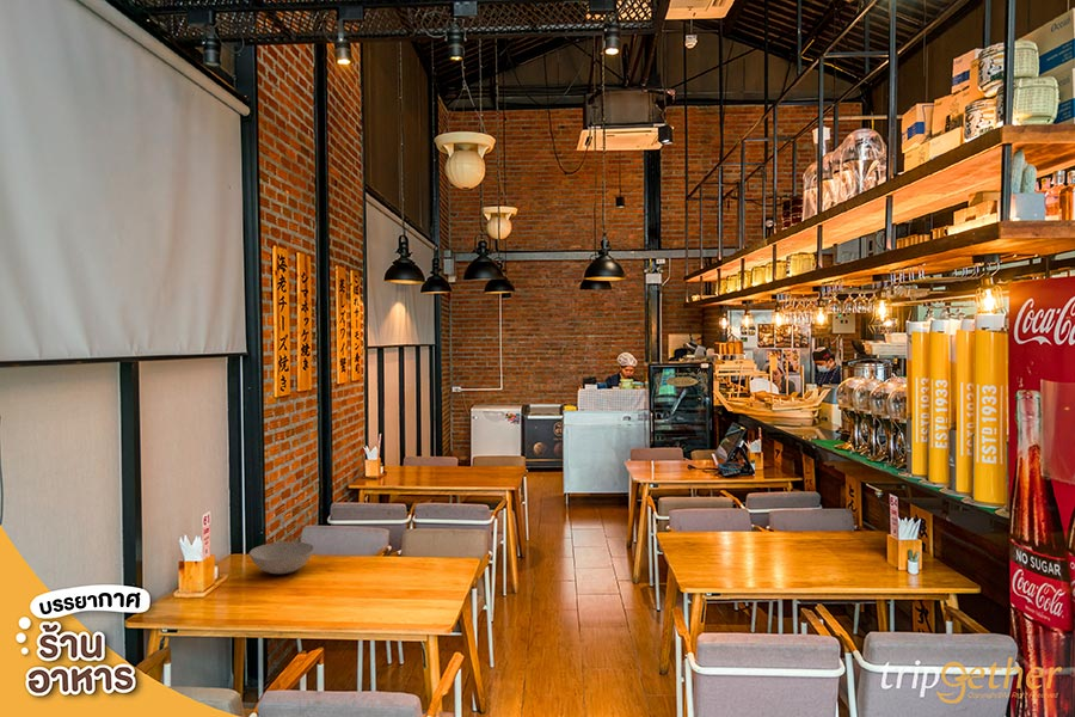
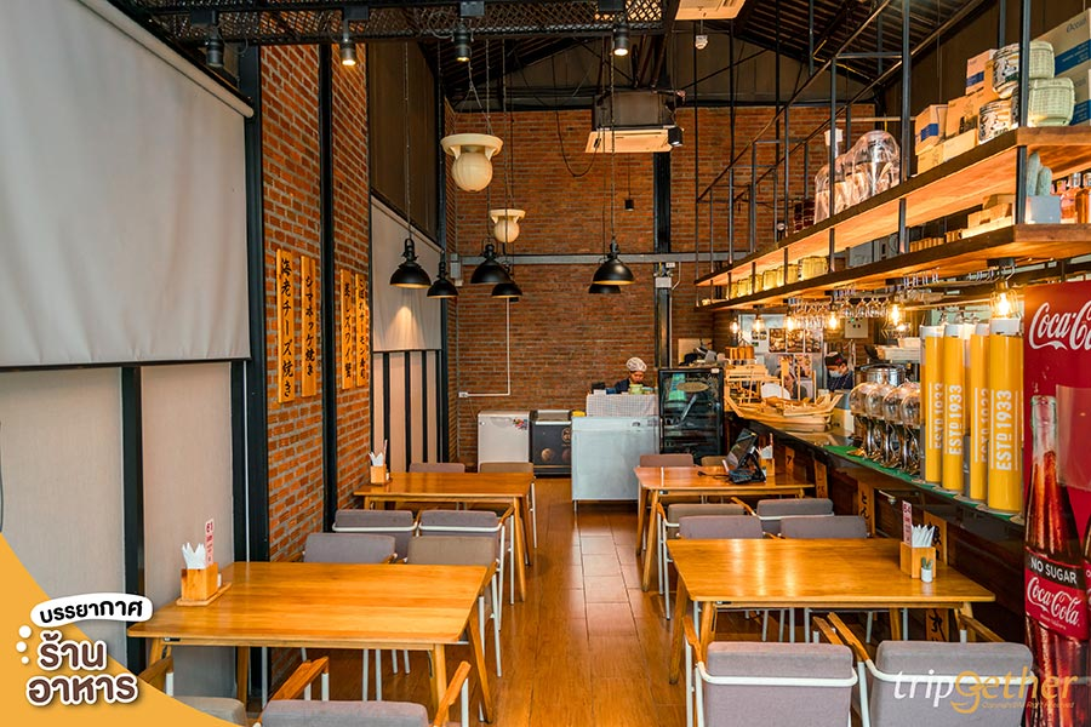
- bowl (282, 559)
